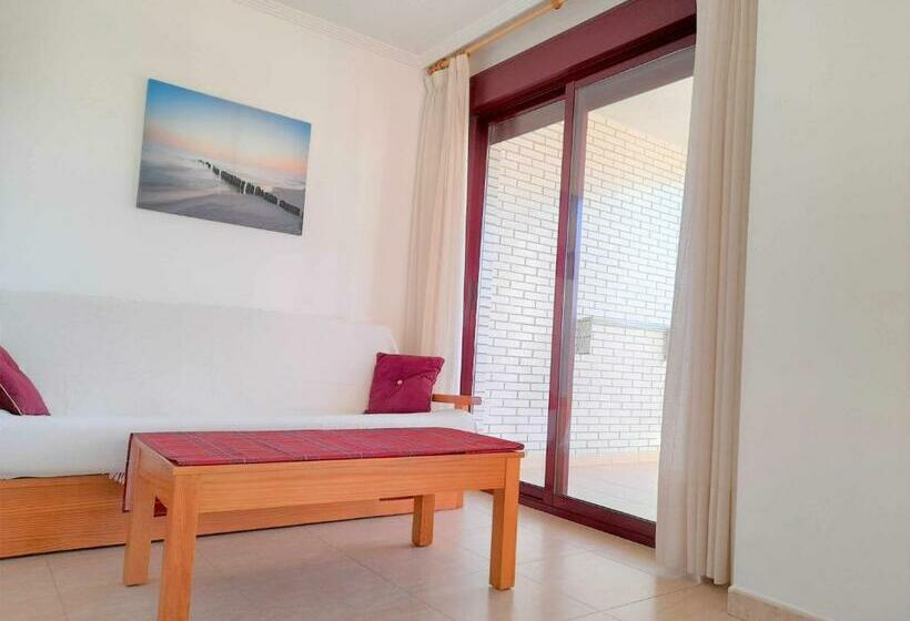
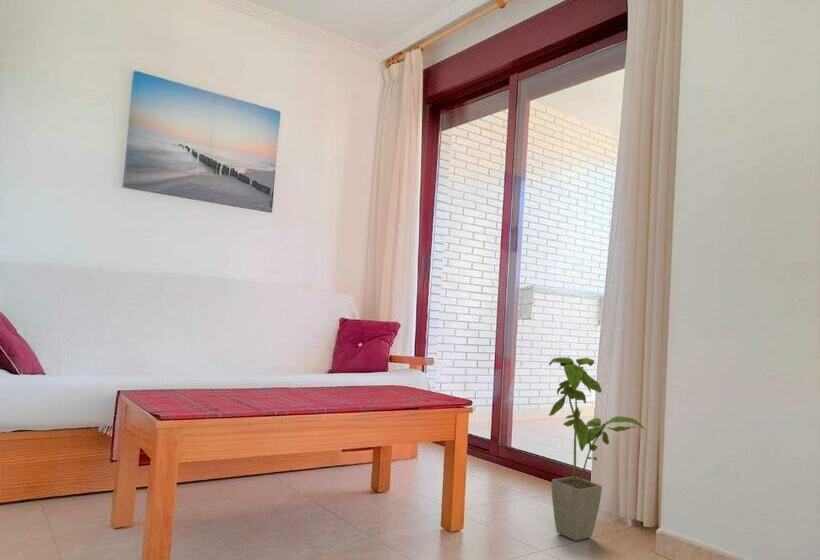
+ house plant (583, 448)
